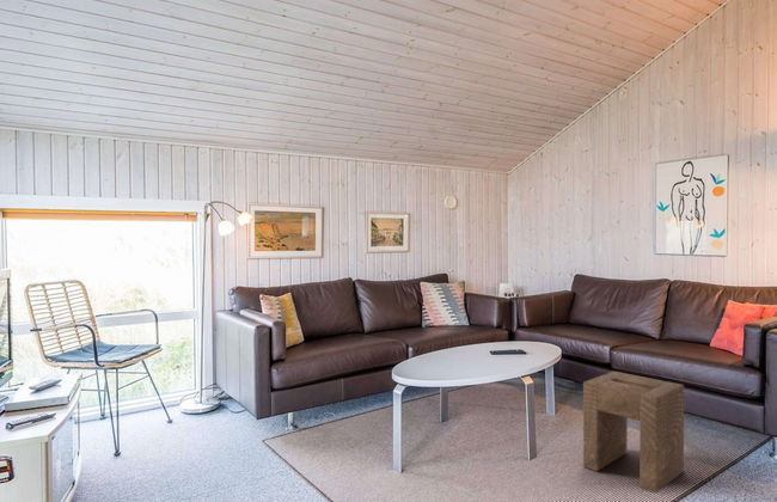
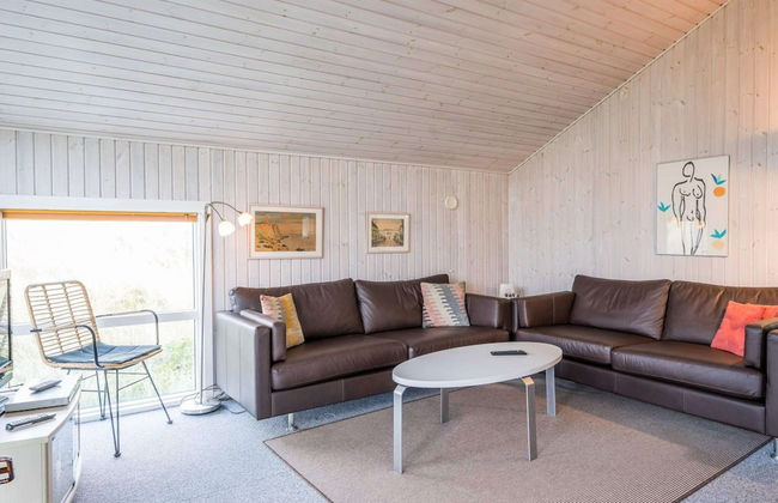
- stool (626, 426)
